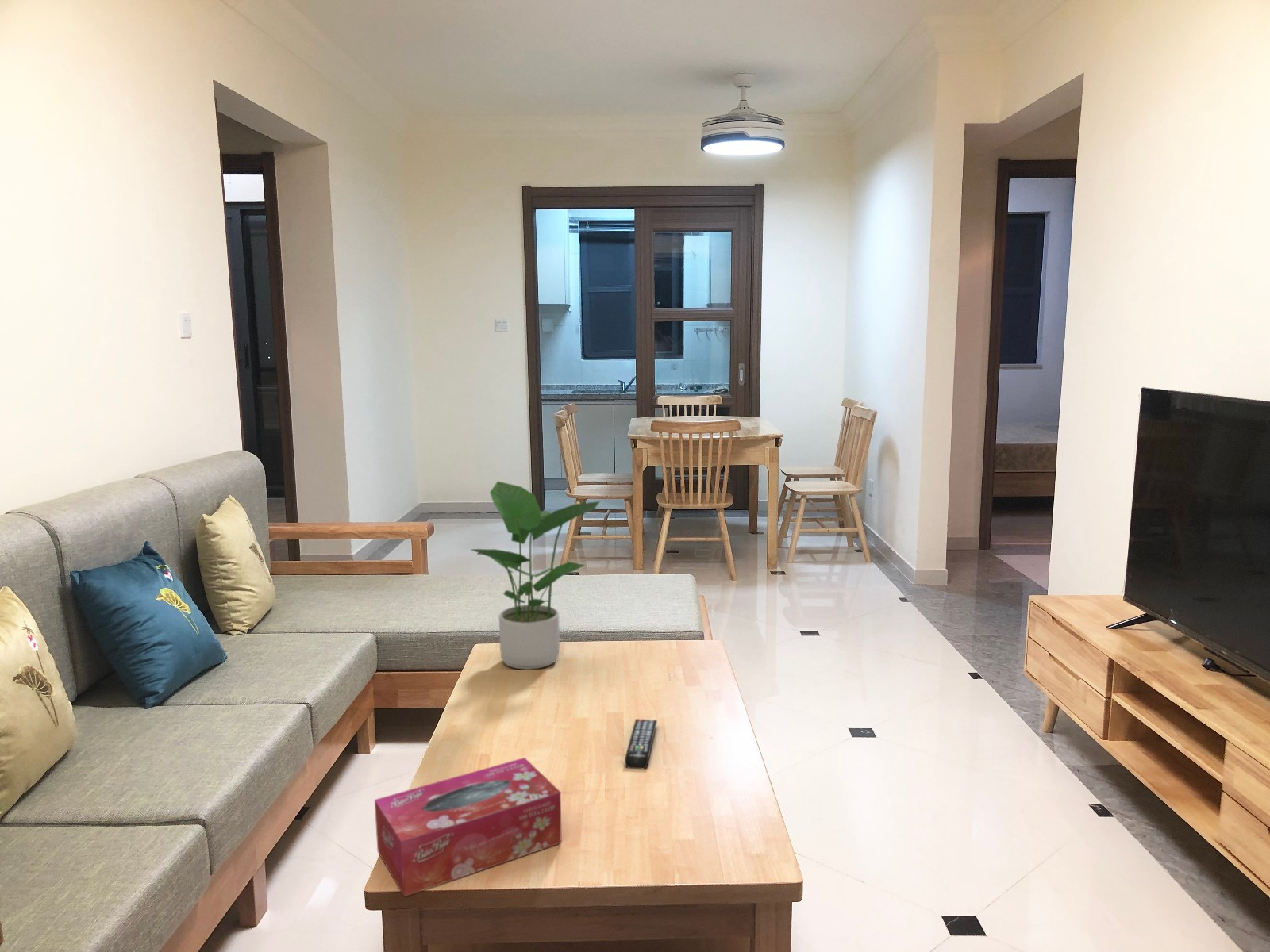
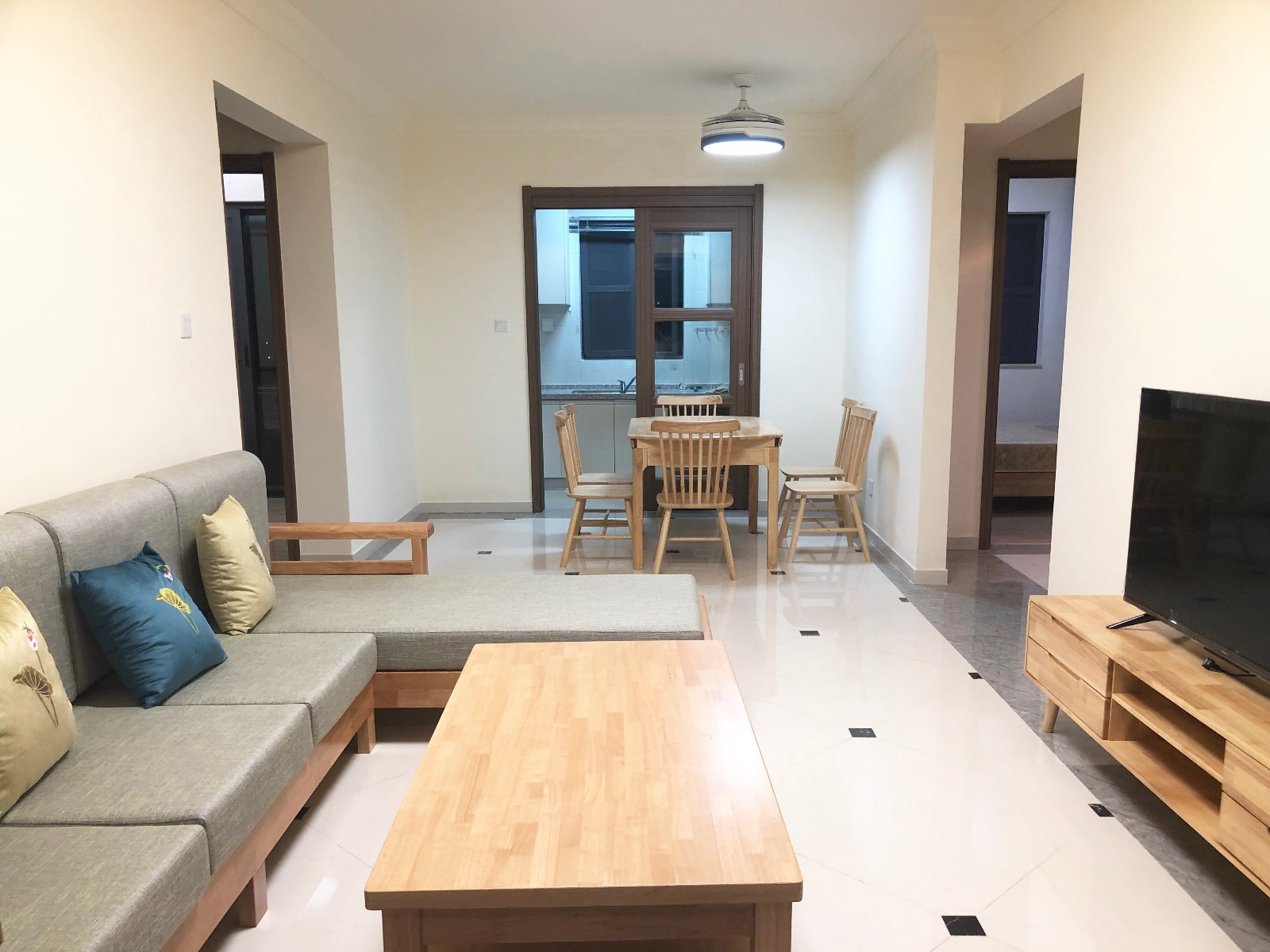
- potted plant (529, 578)
- remote control (641, 741)
- tissue box (469, 821)
